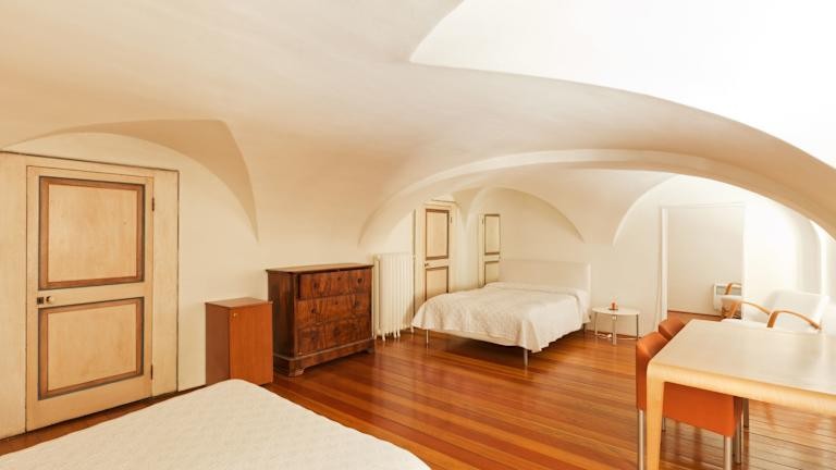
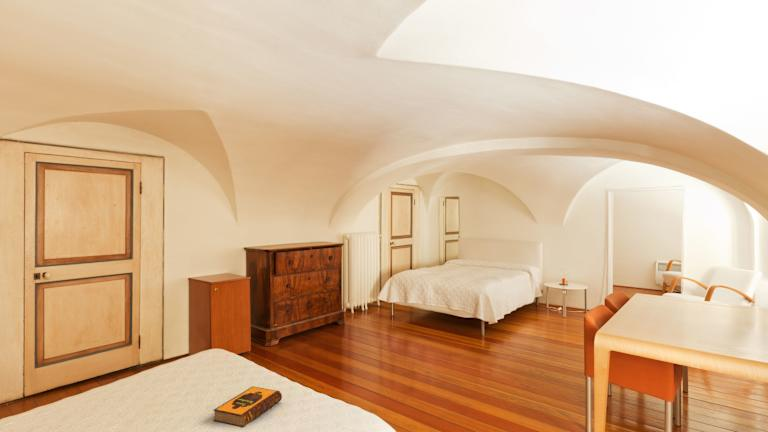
+ hardback book (249, 405)
